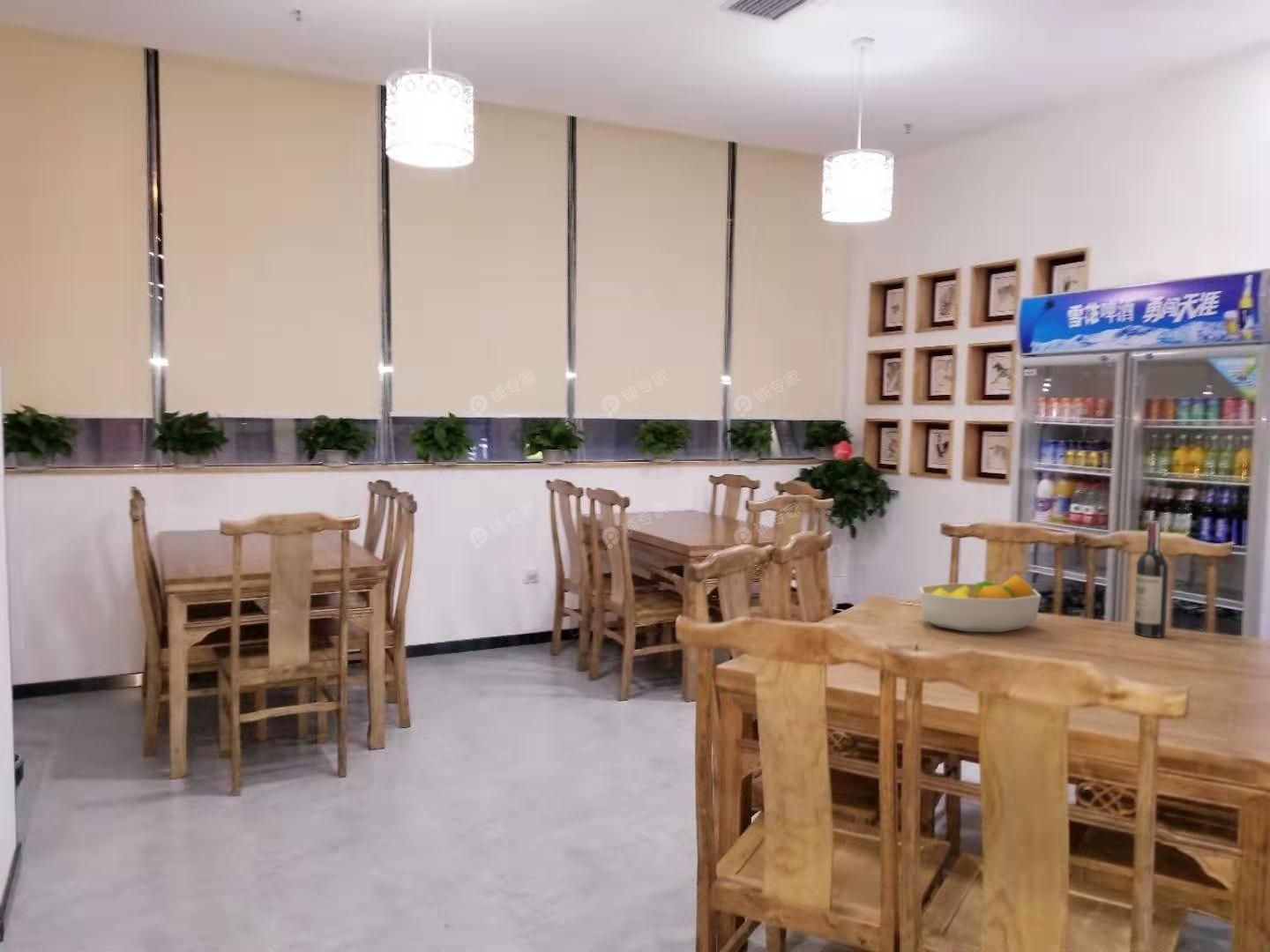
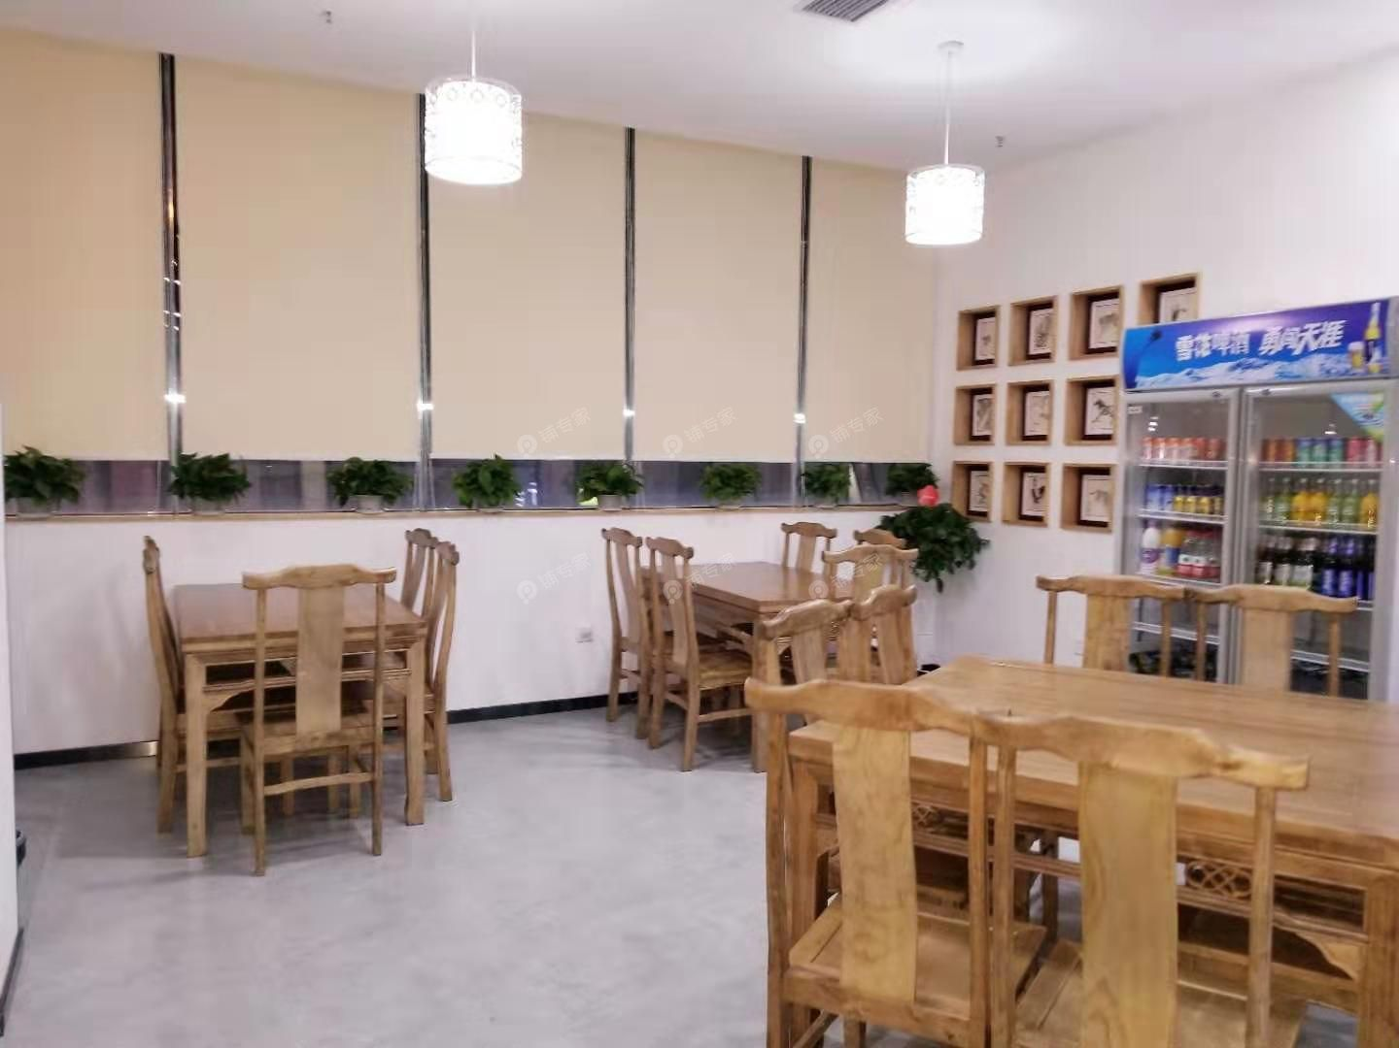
- wine bottle (1152, 577)
- fruit bowl (978, 600)
